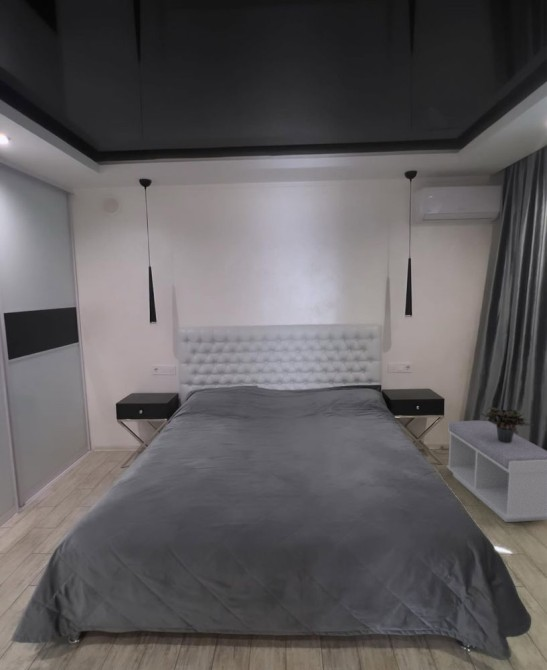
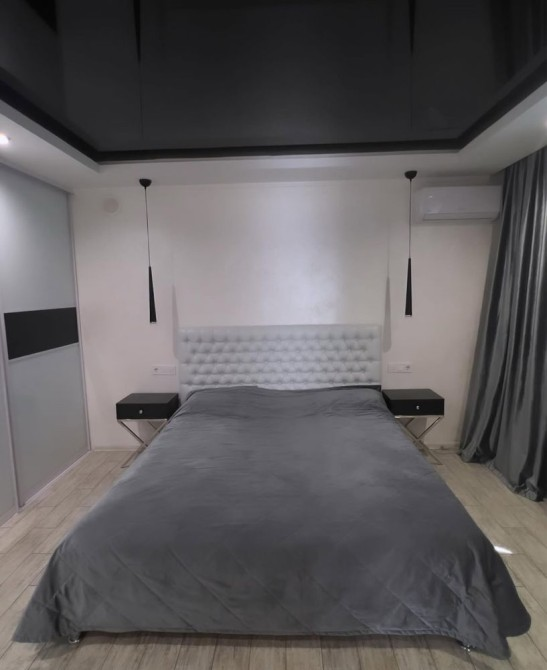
- potted plant (506, 424)
- bench (496, 465)
